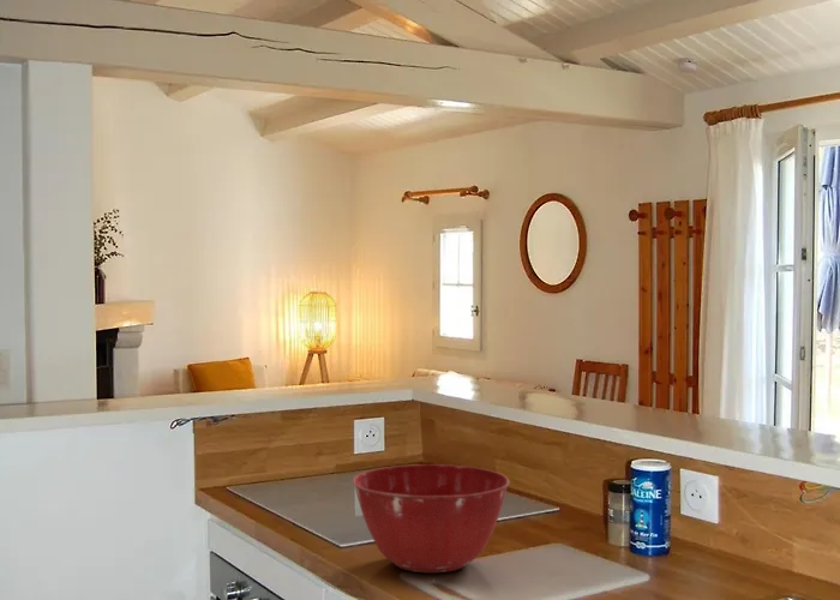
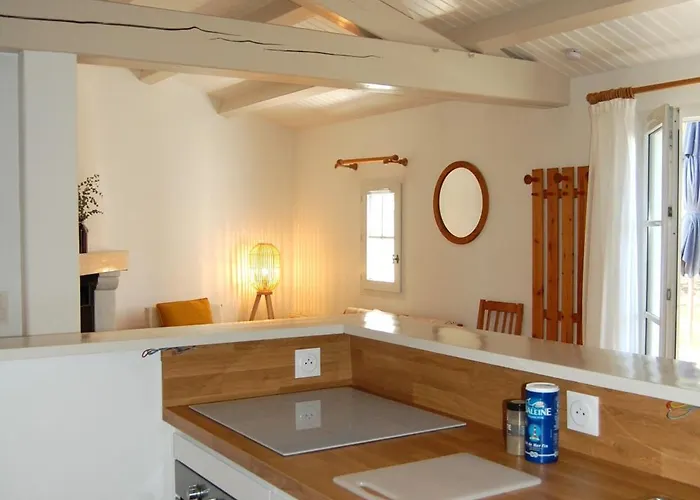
- mixing bowl (431, 520)
